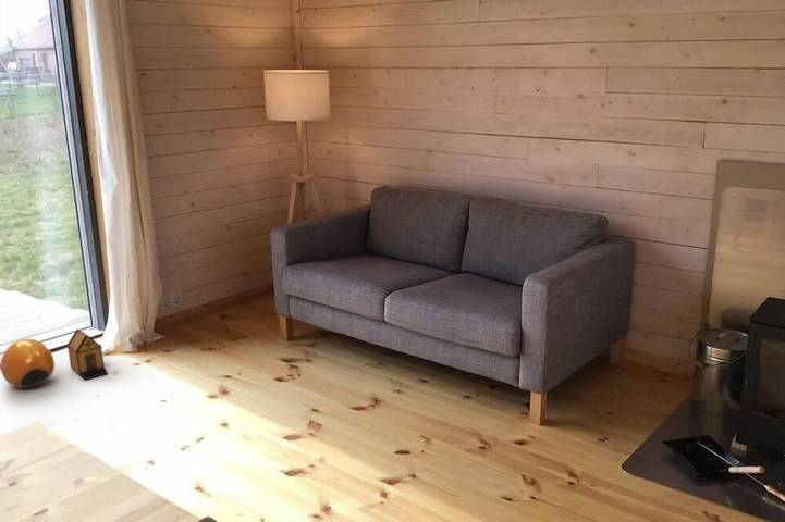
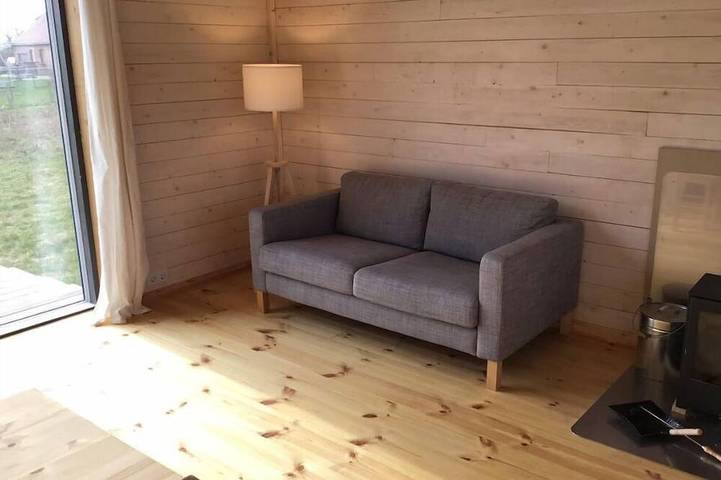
- ball (26, 362)
- toy house (86, 352)
